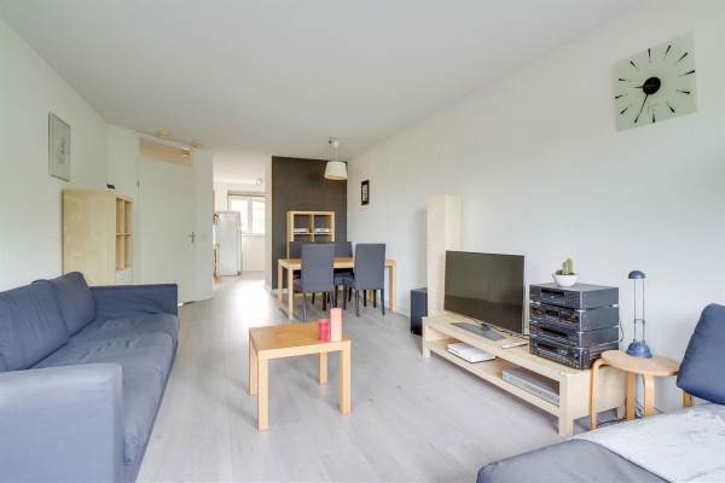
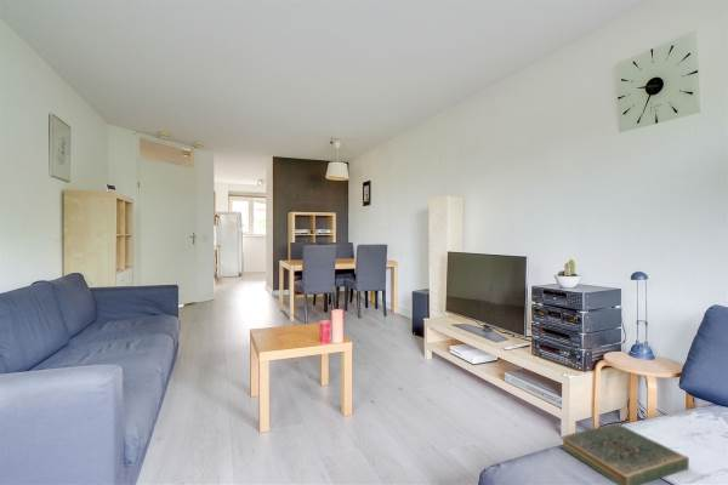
+ book (620, 451)
